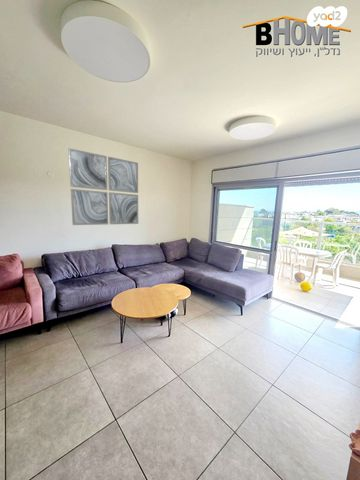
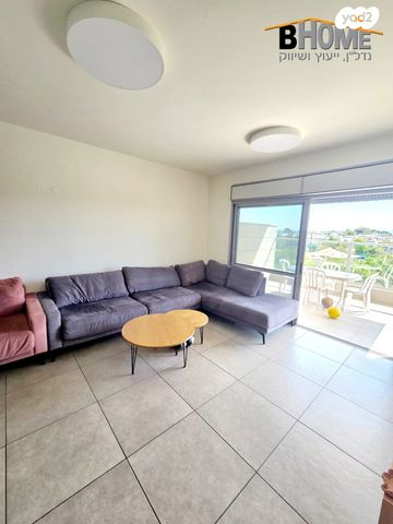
- wall art (107, 192)
